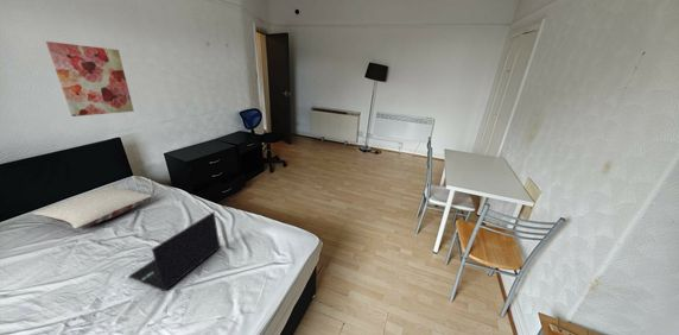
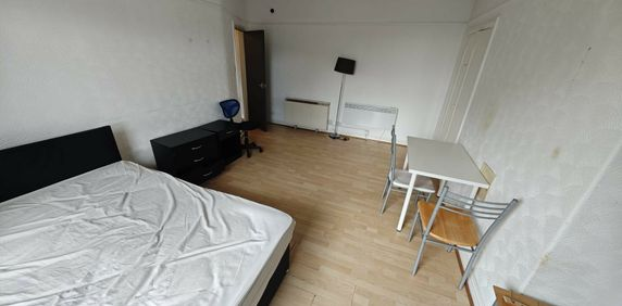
- wall art (95, 81)
- laptop (173, 242)
- pillow (97, 203)
